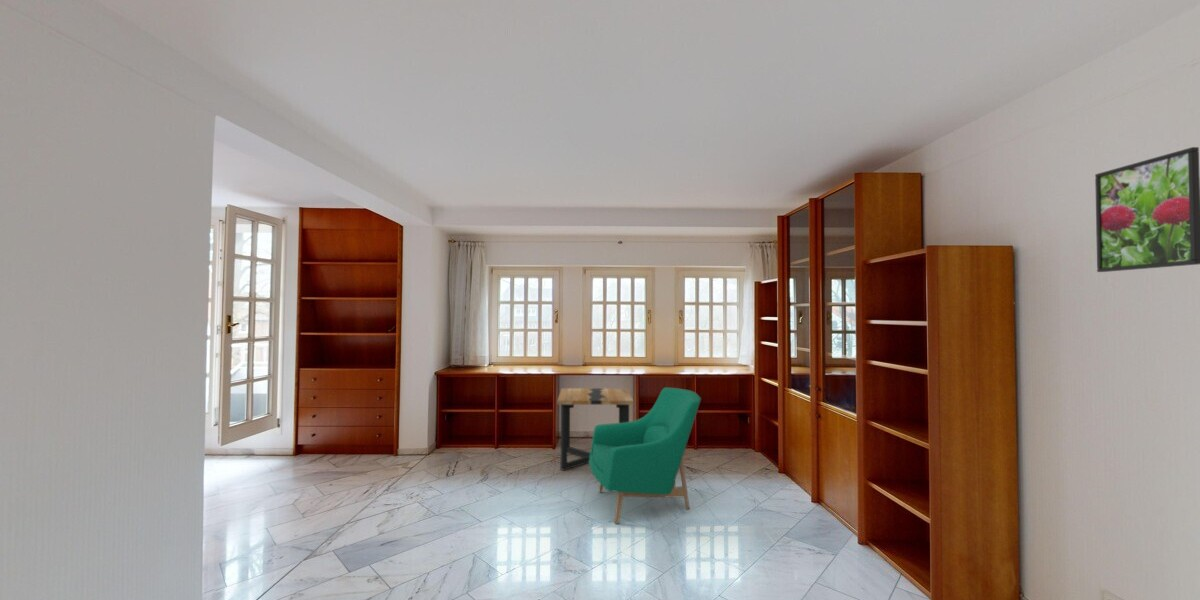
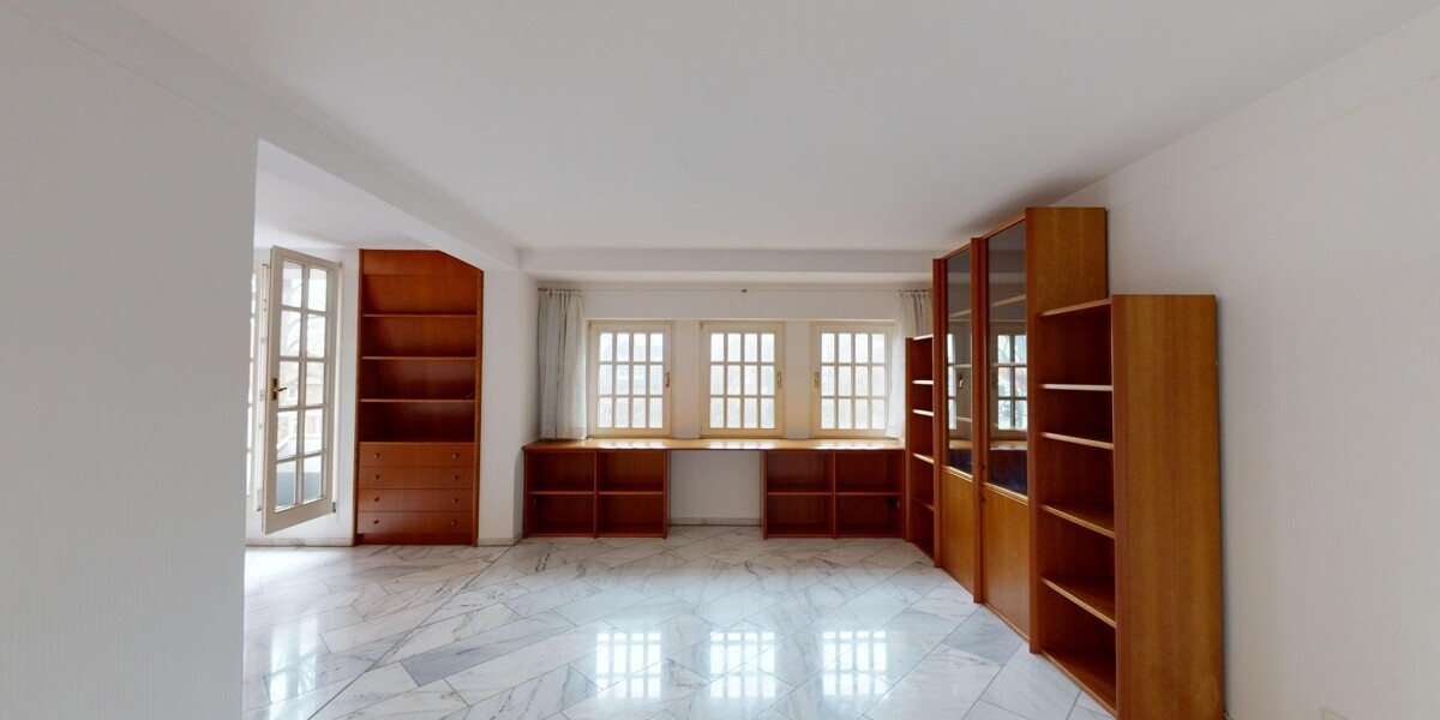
- side table (594, 404)
- armchair (643, 447)
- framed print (1143, 215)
